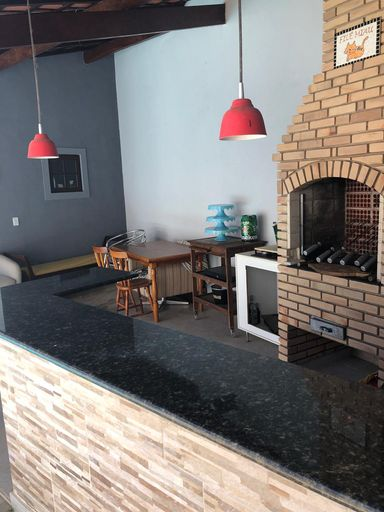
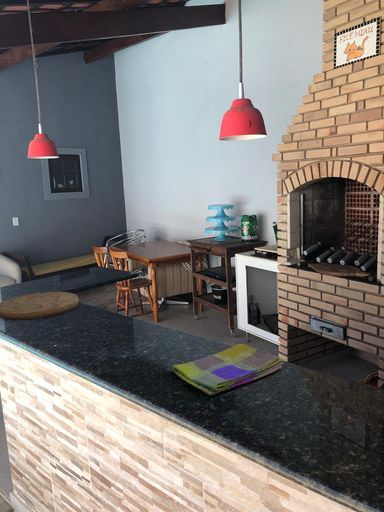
+ dish towel (228, 365)
+ cutting board (38, 304)
